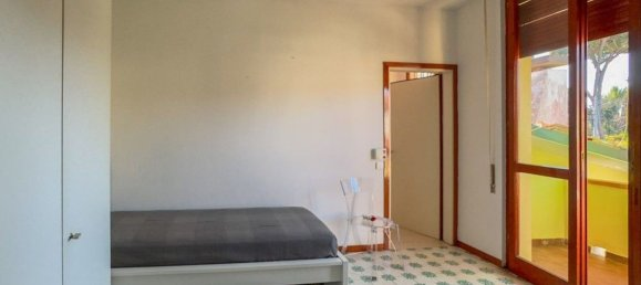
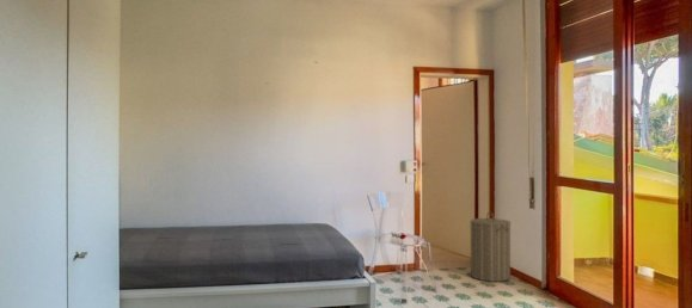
+ laundry hamper (490, 244)
